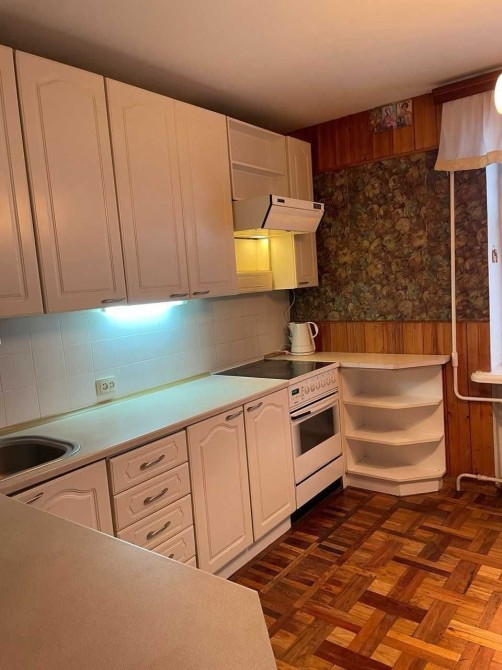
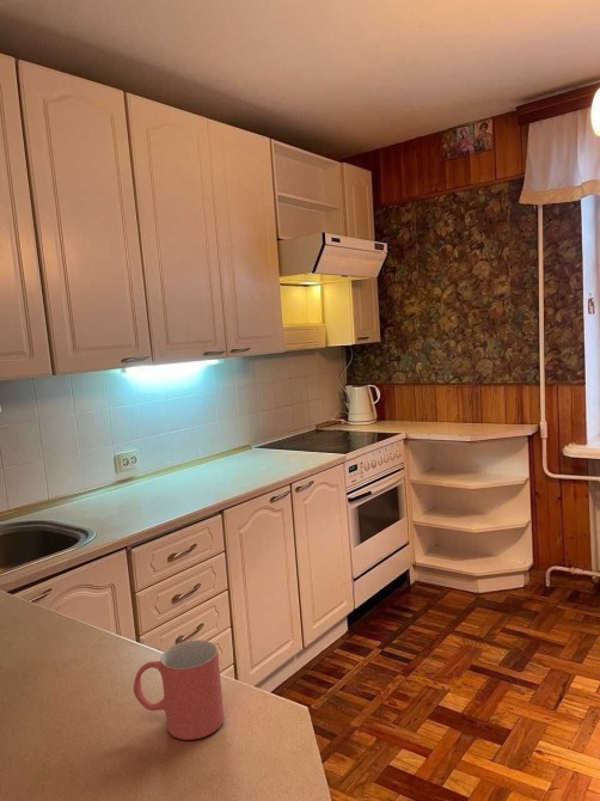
+ mug (177, 689)
